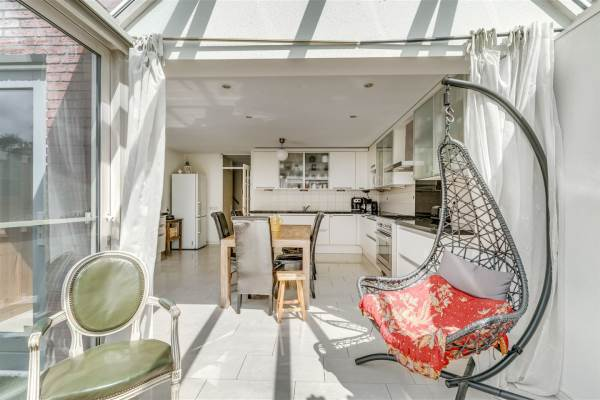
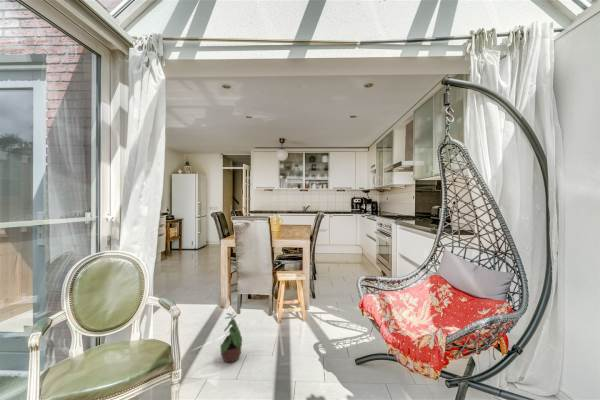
+ potted plant (231, 335)
